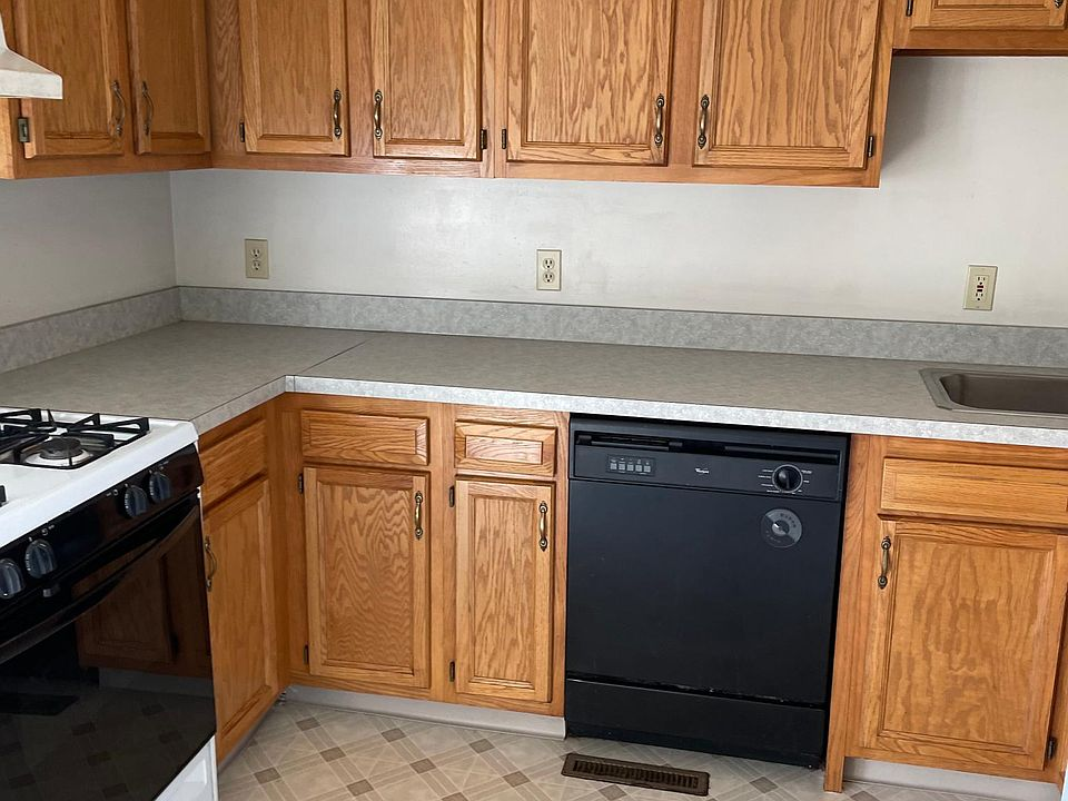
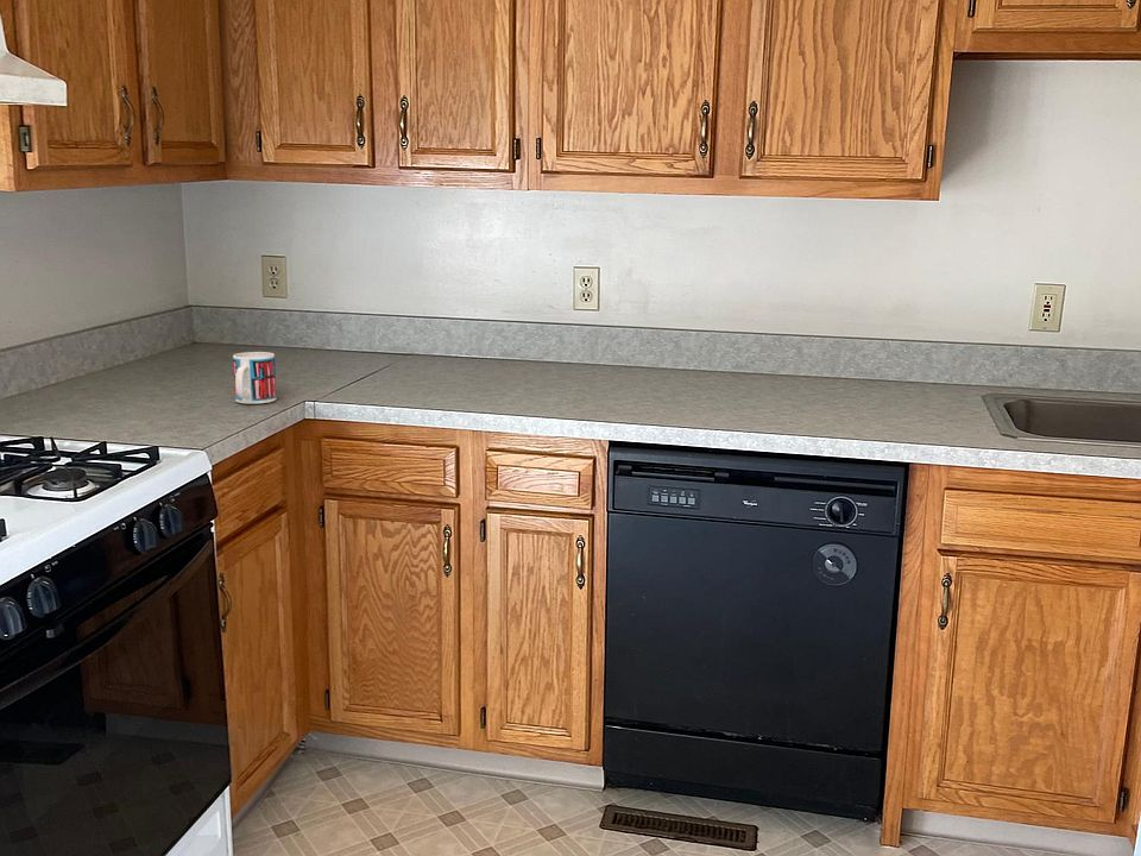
+ mug (253, 378)
